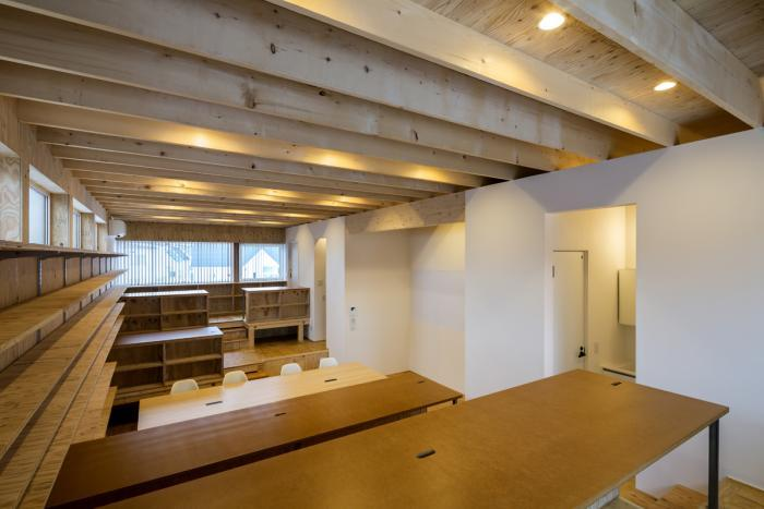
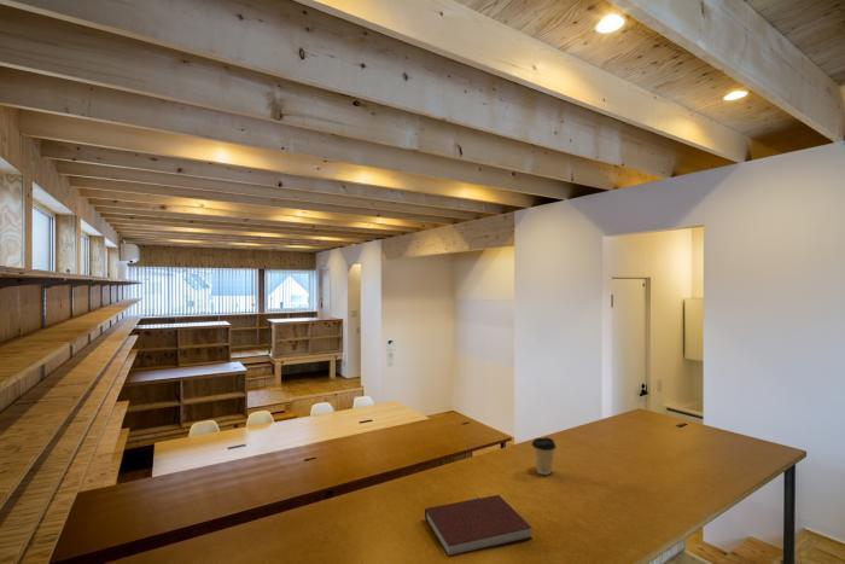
+ coffee cup (543, 455)
+ notebook (476, 522)
